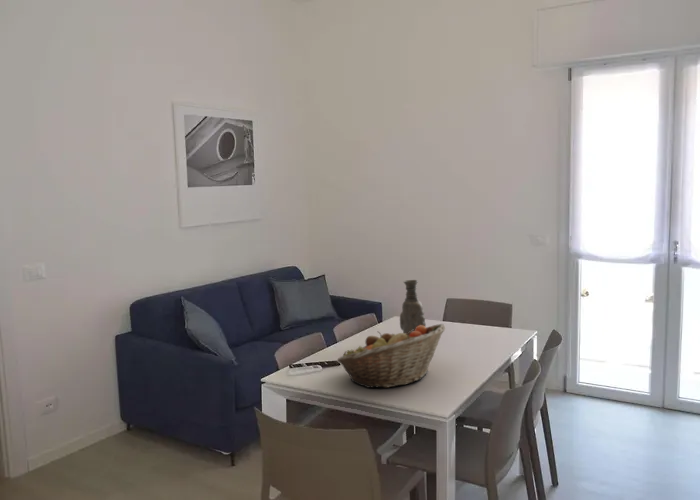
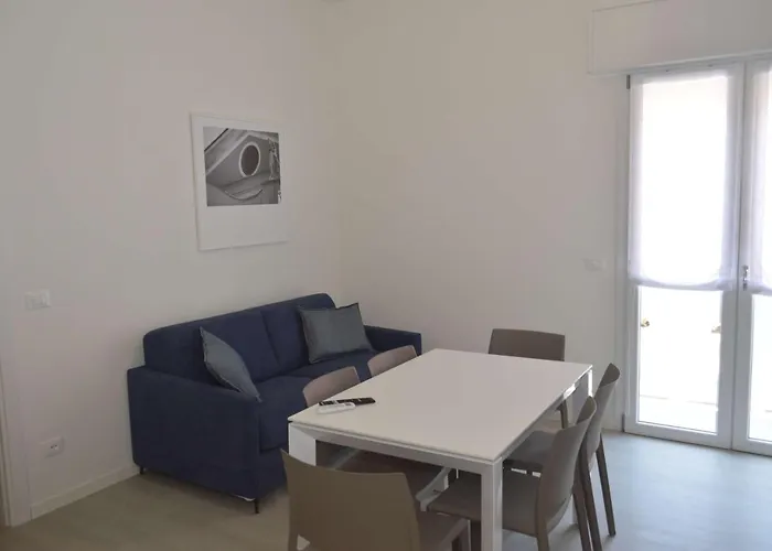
- vase (412, 310)
- fruit basket (393, 351)
